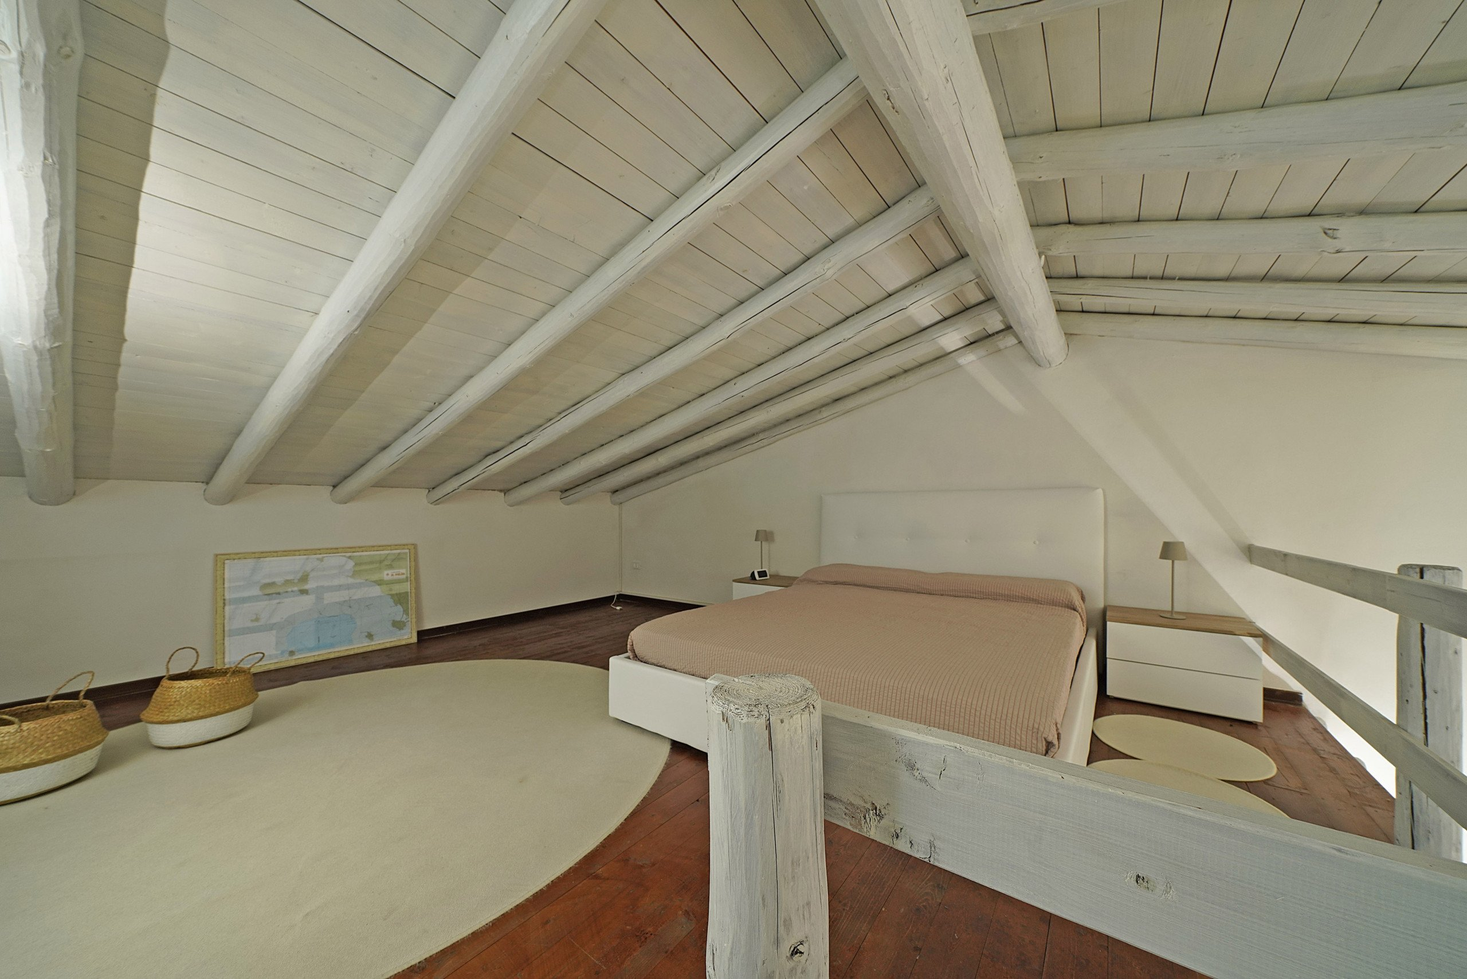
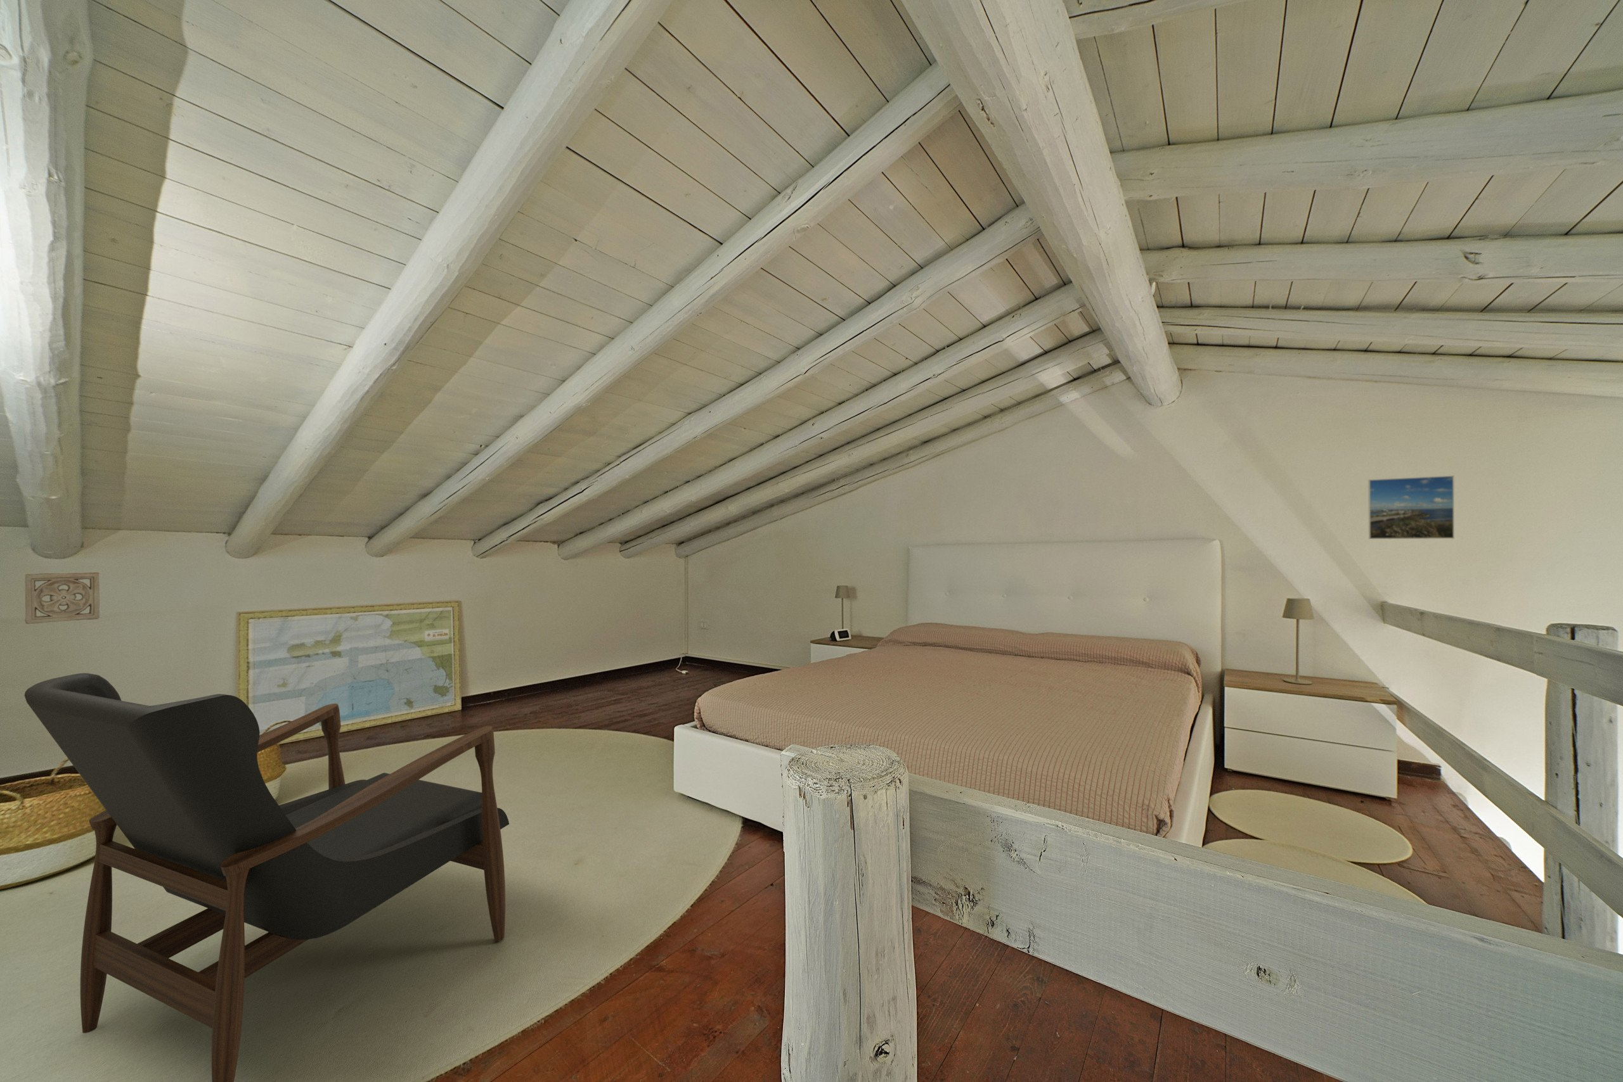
+ armchair (300, 820)
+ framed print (1409, 508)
+ wall ornament (63, 598)
